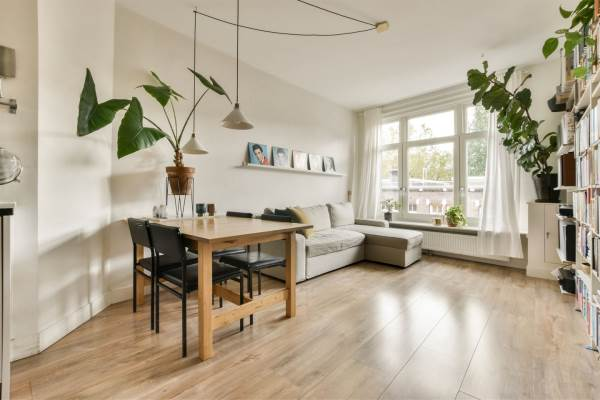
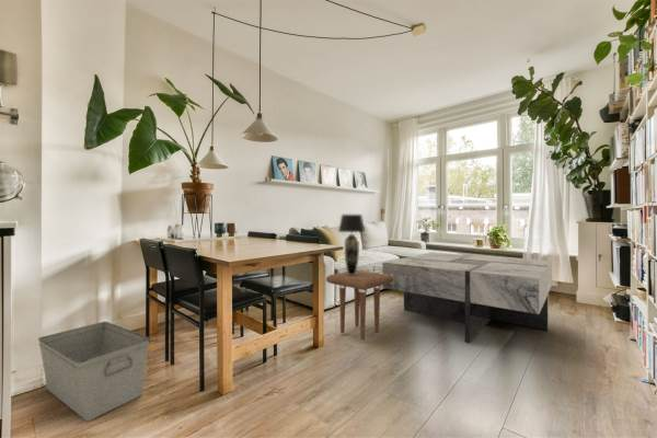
+ storage bin (93, 365)
+ side table (359, 303)
+ table lamp (351, 244)
+ coffee table (469, 290)
